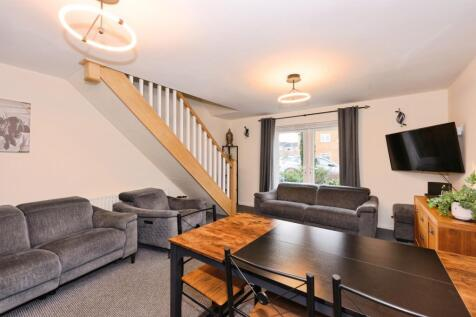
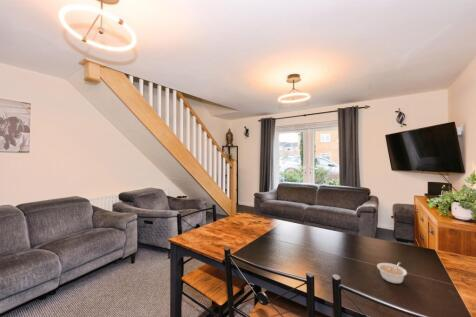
+ legume (391, 272)
